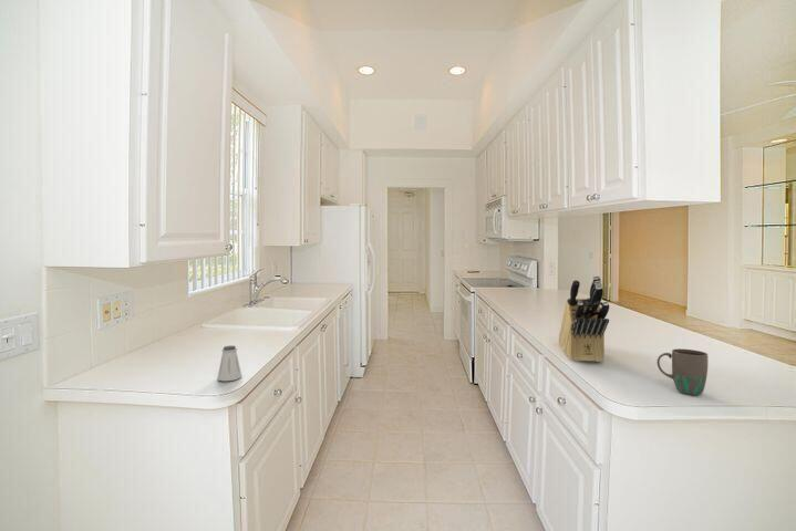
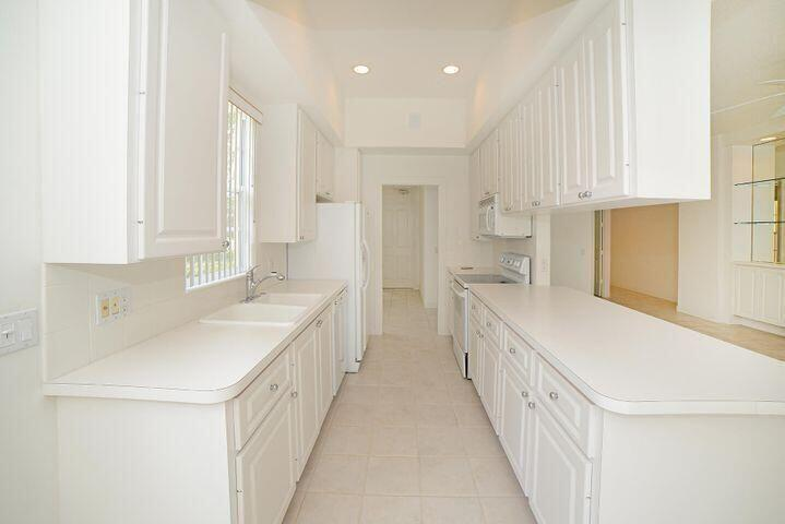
- knife block (581, 315)
- saltshaker (229, 362)
- mug (681, 371)
